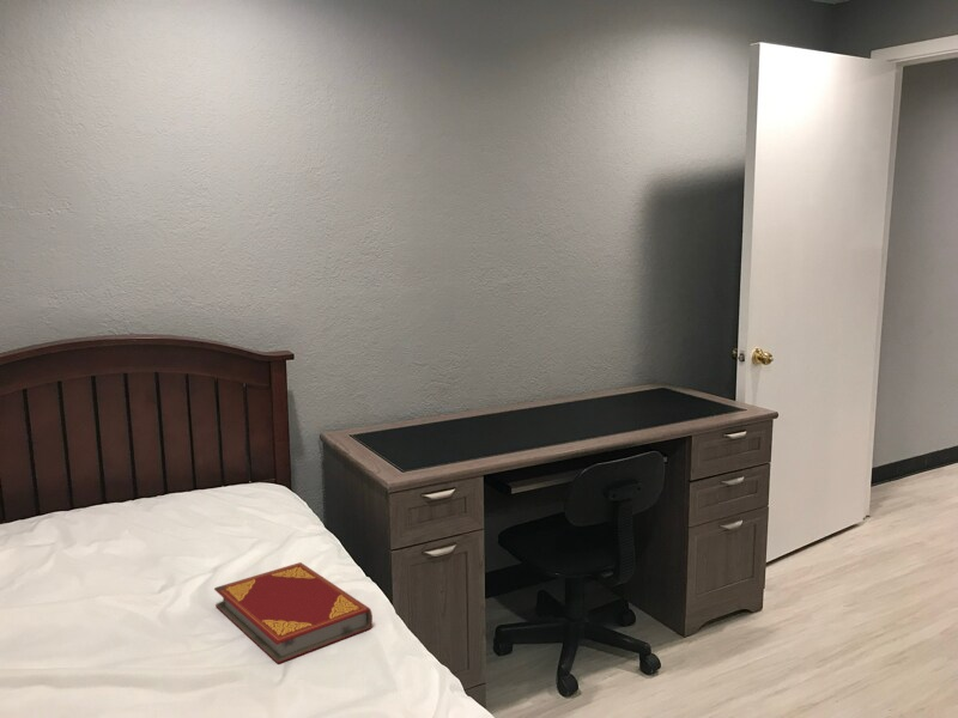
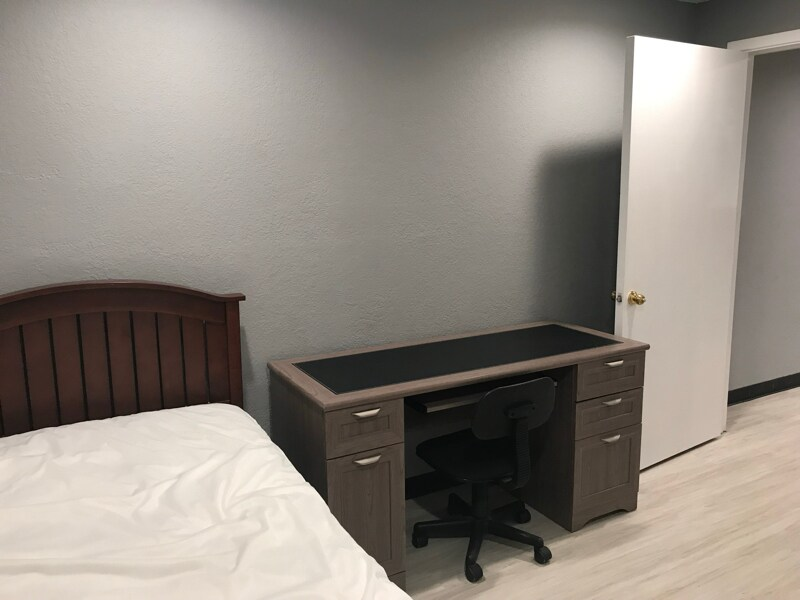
- hardback book (291, 607)
